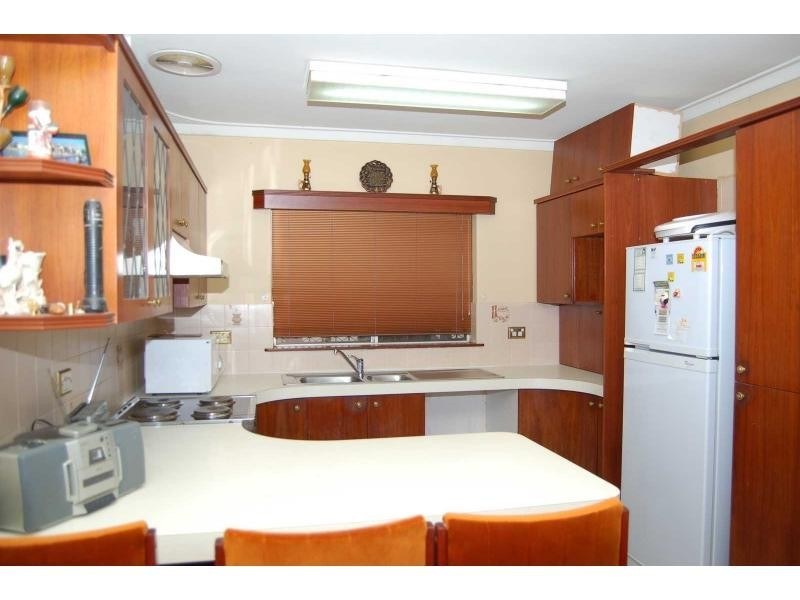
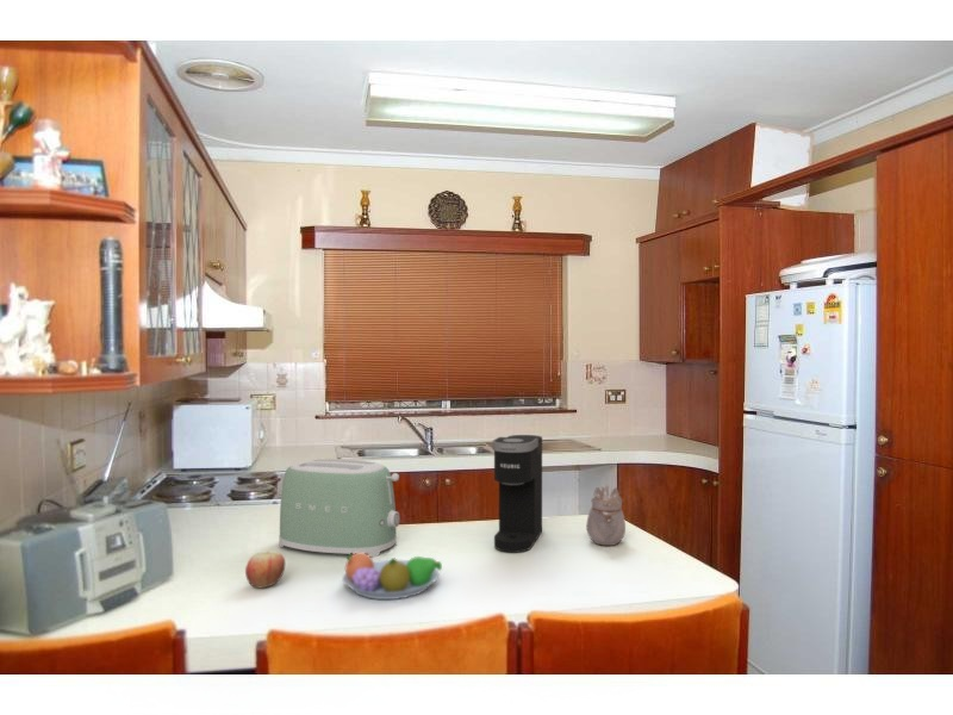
+ coffee maker (518, 487)
+ fruit bowl (393, 566)
+ teapot (605, 514)
+ apple (266, 567)
+ toaster (337, 503)
